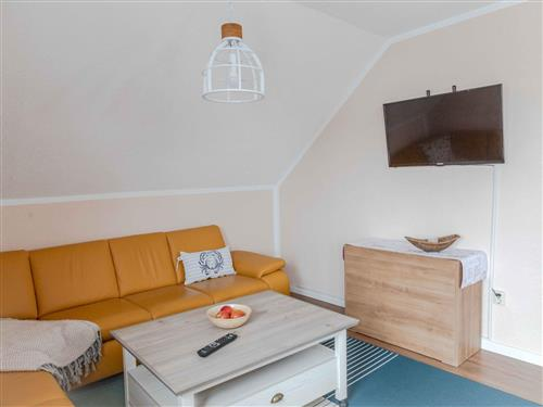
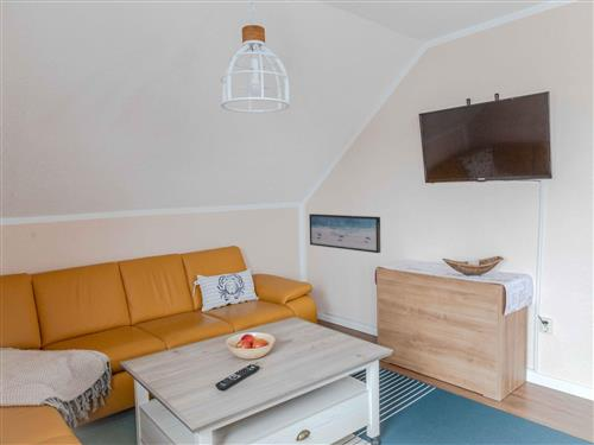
+ wall art (342, 231)
